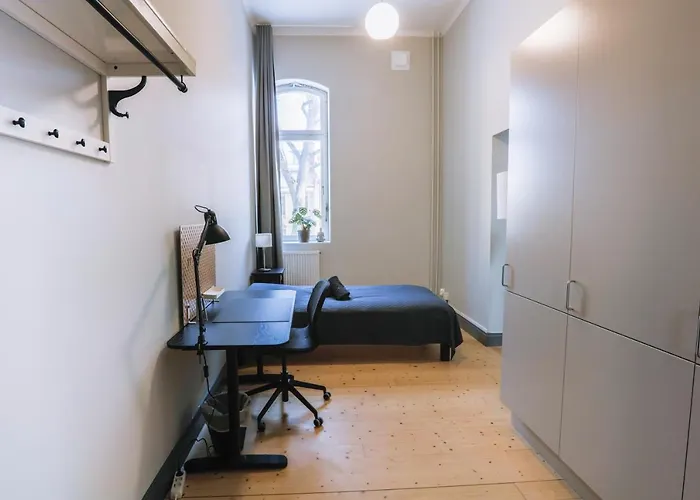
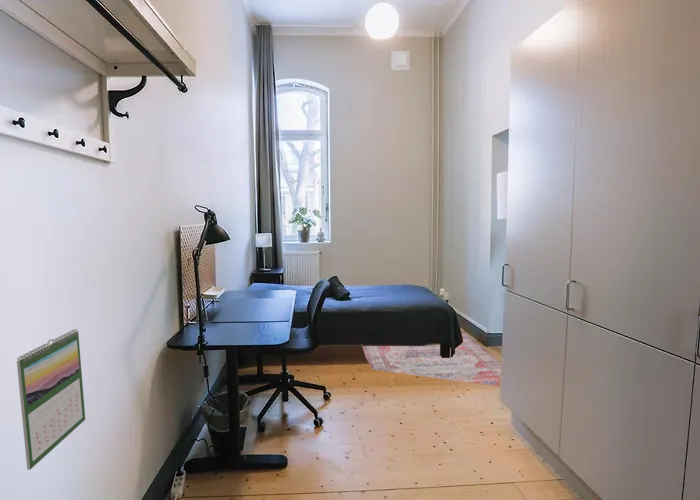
+ rug (430, 357)
+ calendar (54, 391)
